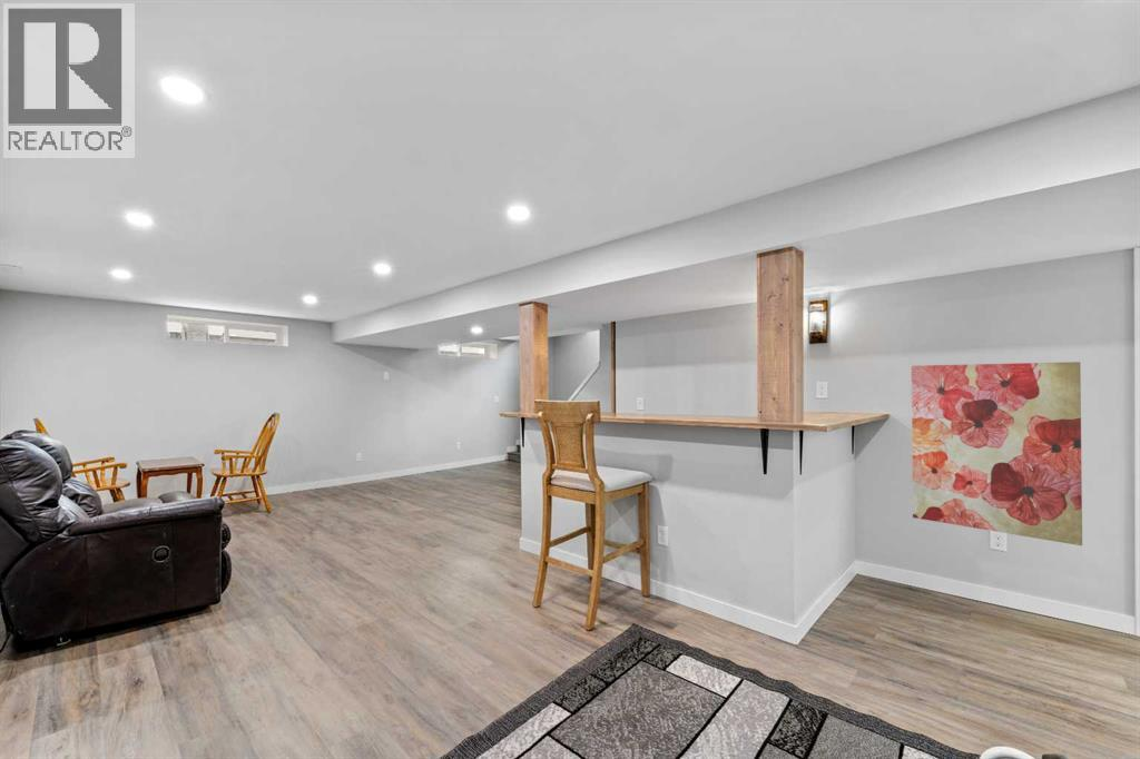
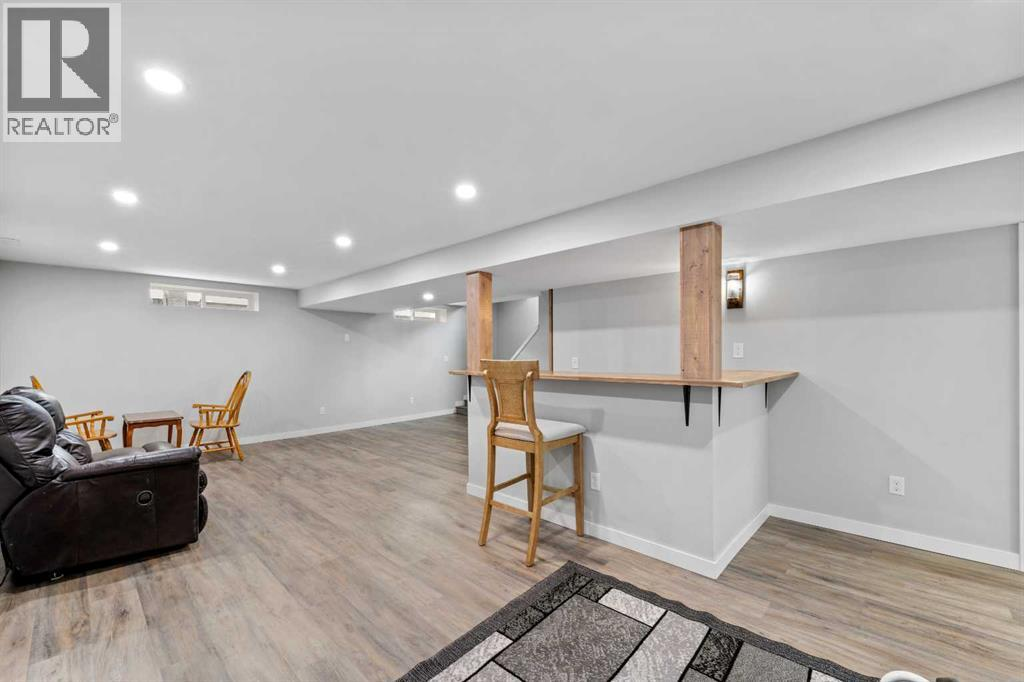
- wall art (989, 446)
